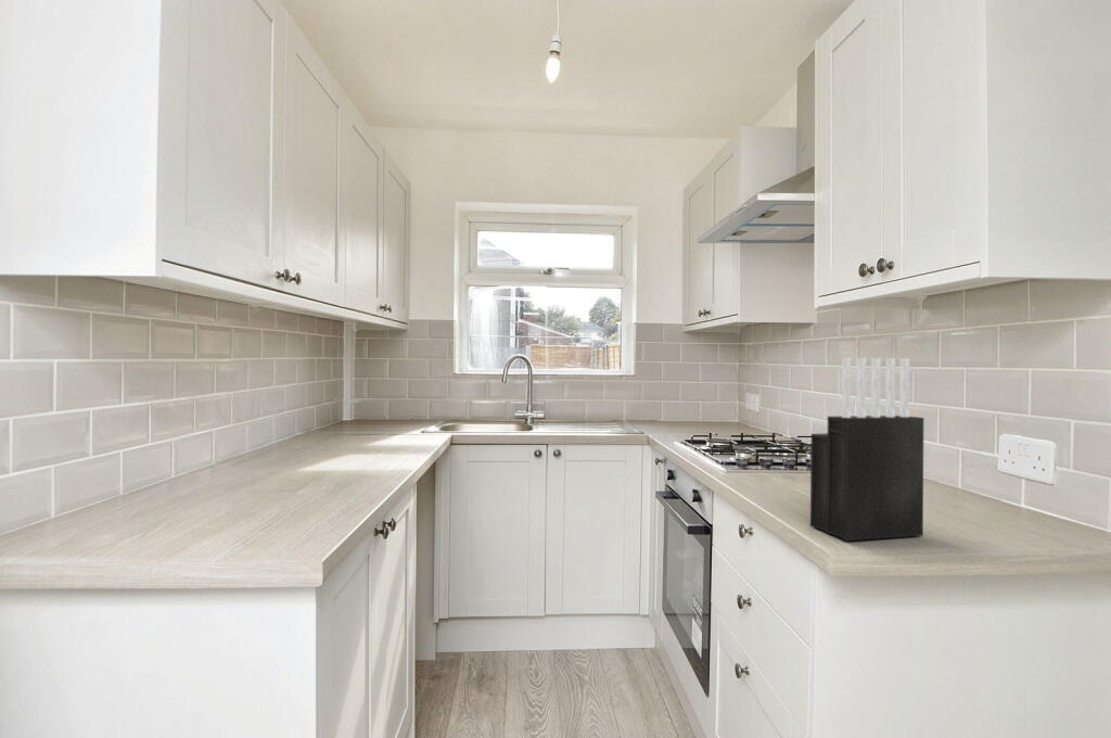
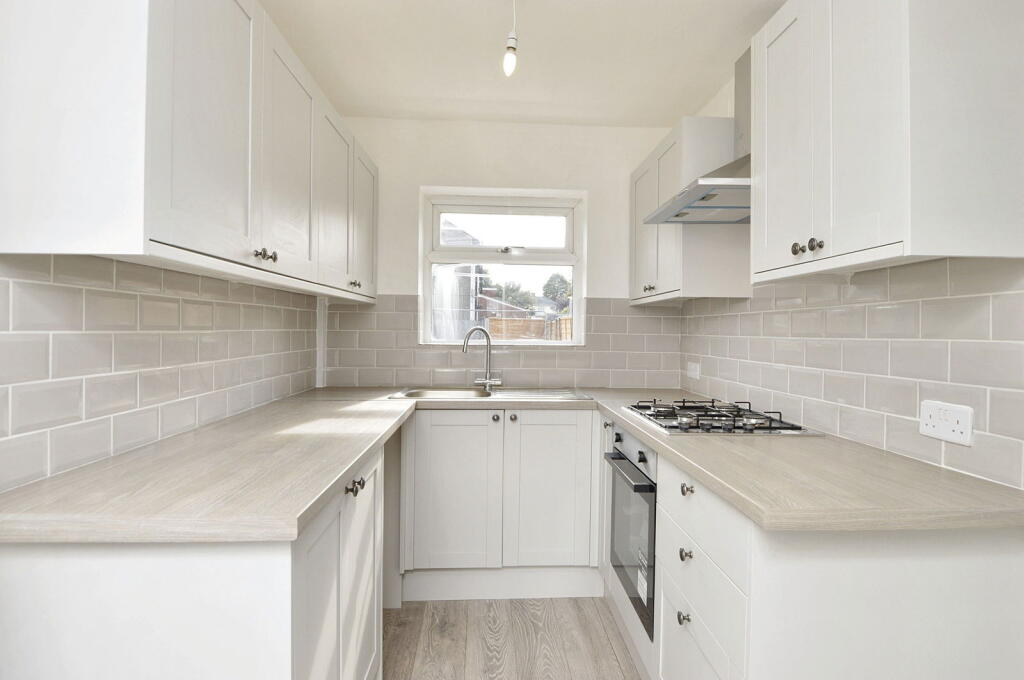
- knife block (861, 443)
